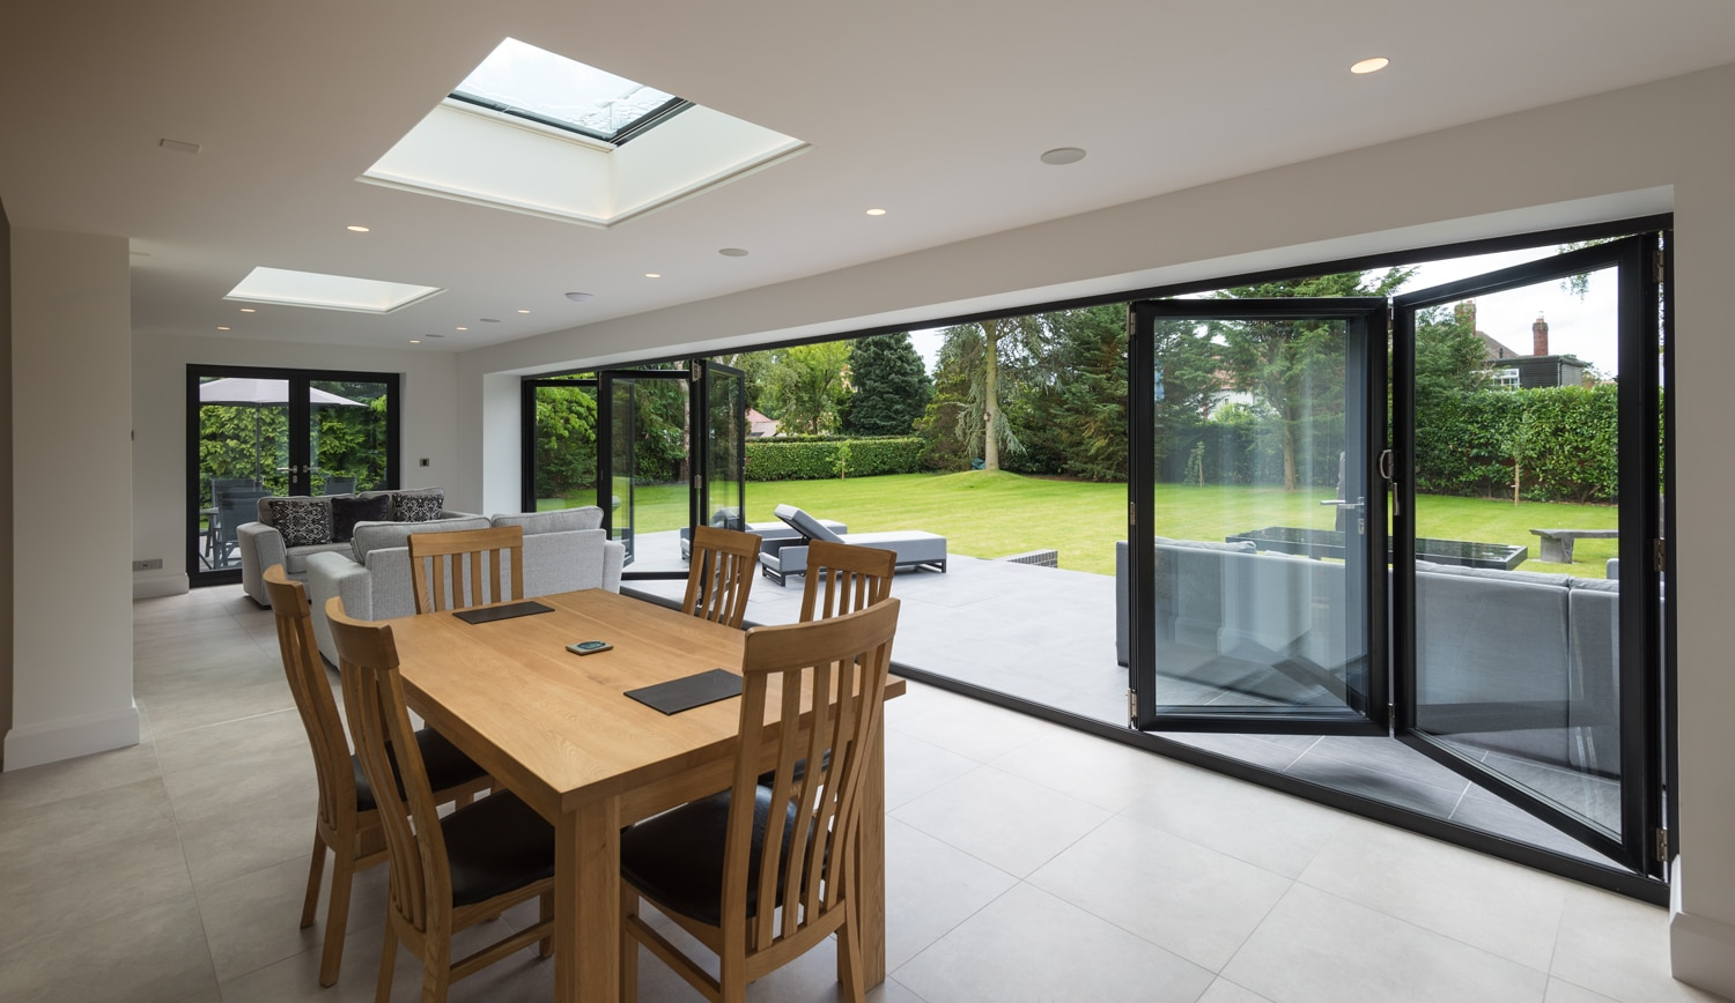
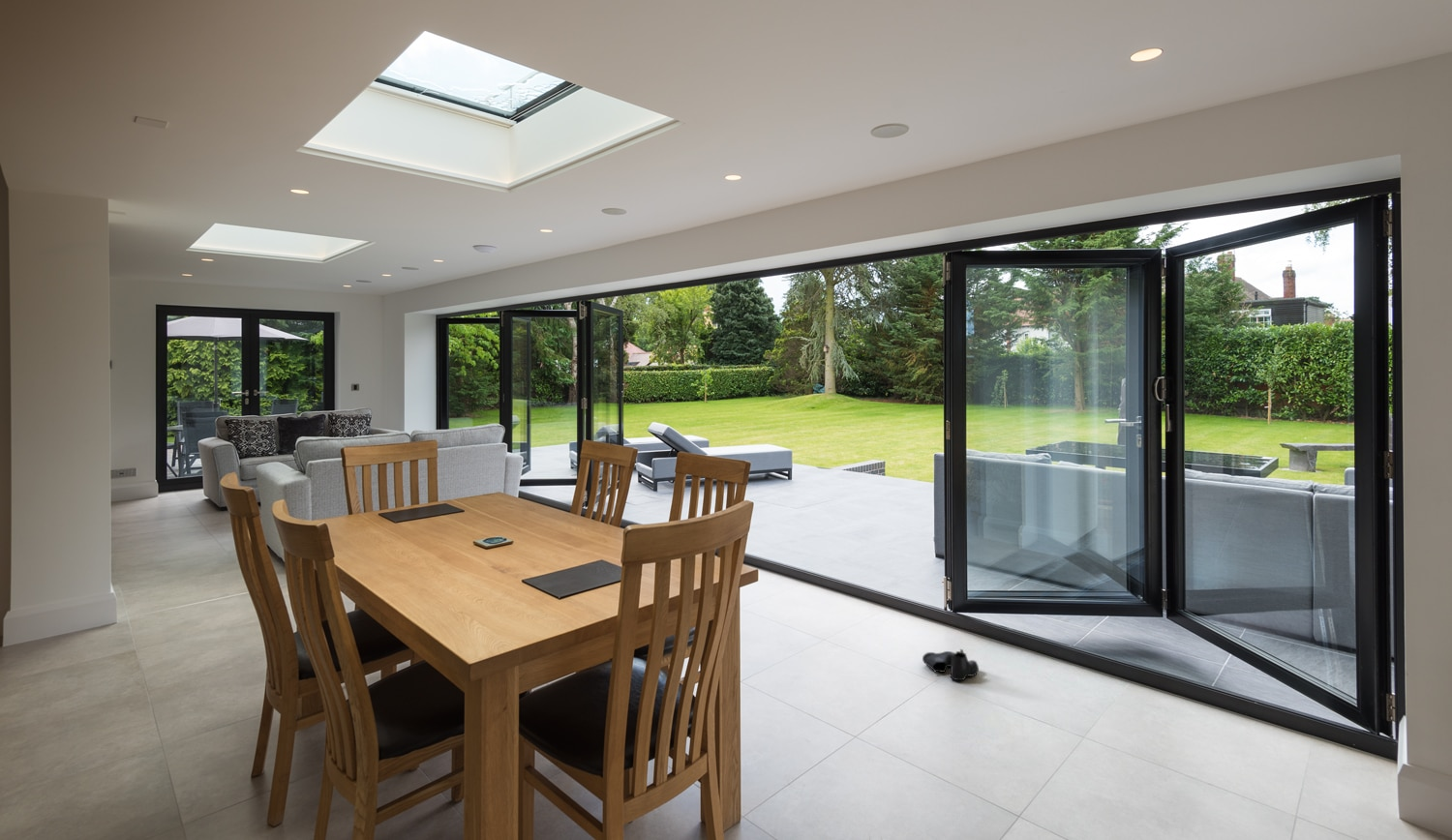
+ boots (948, 657)
